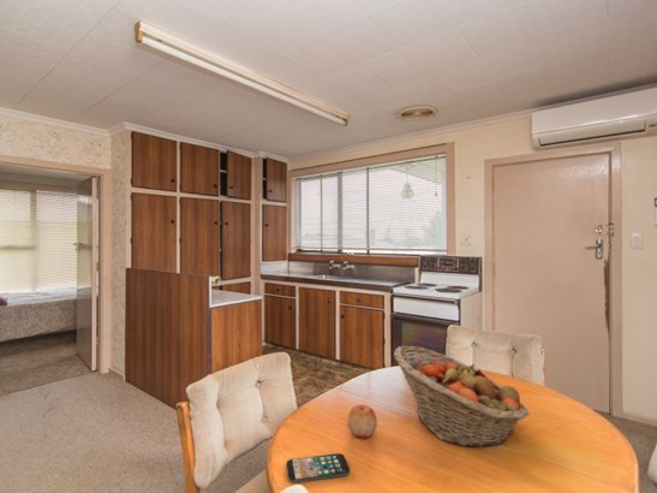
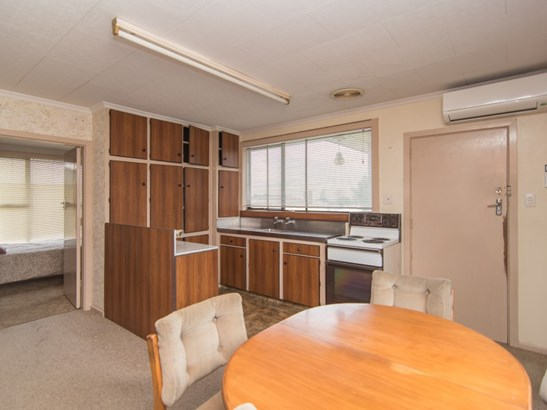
- fruit basket (454, 387)
- smartphone (317, 467)
- apple (362, 420)
